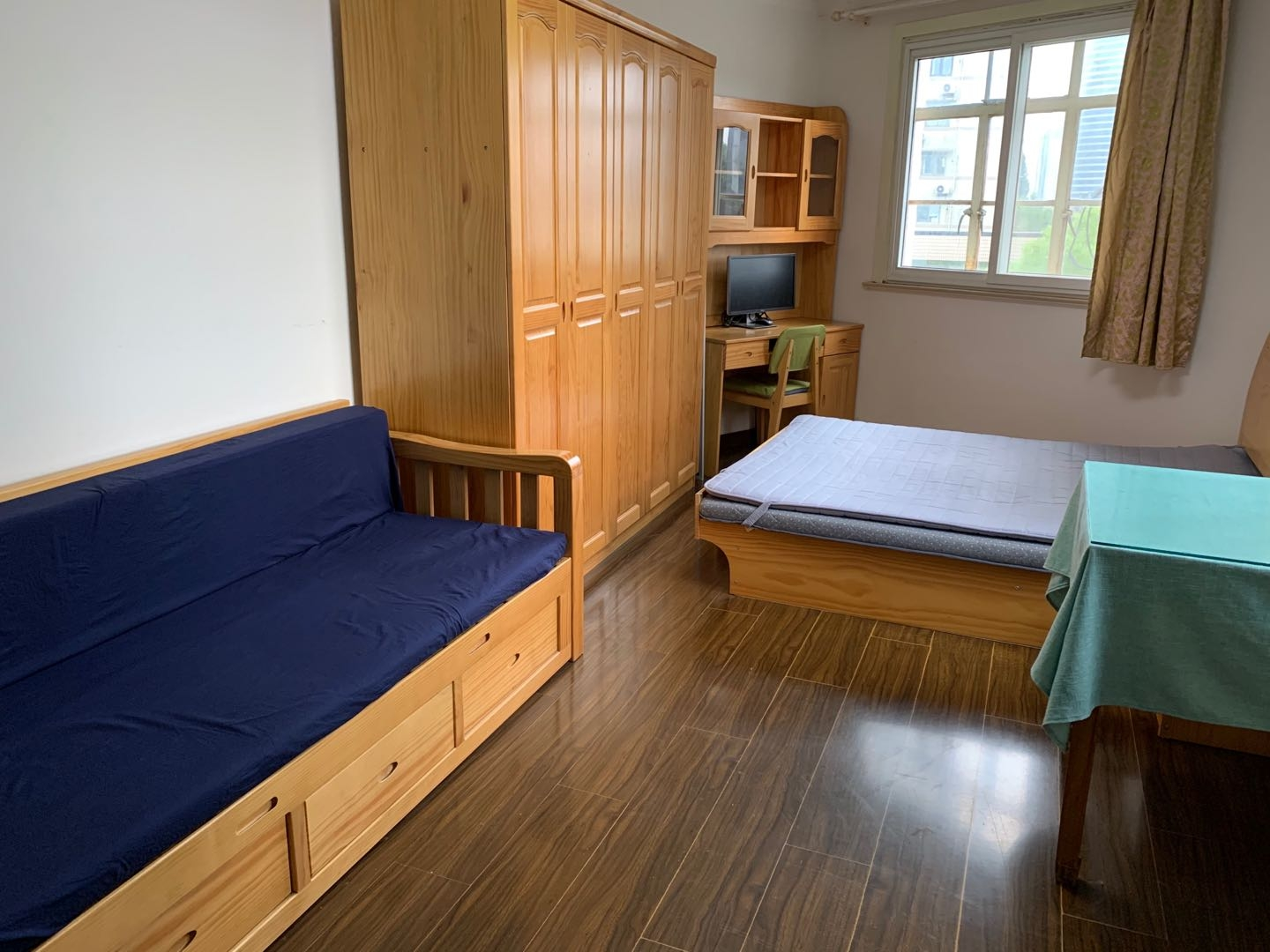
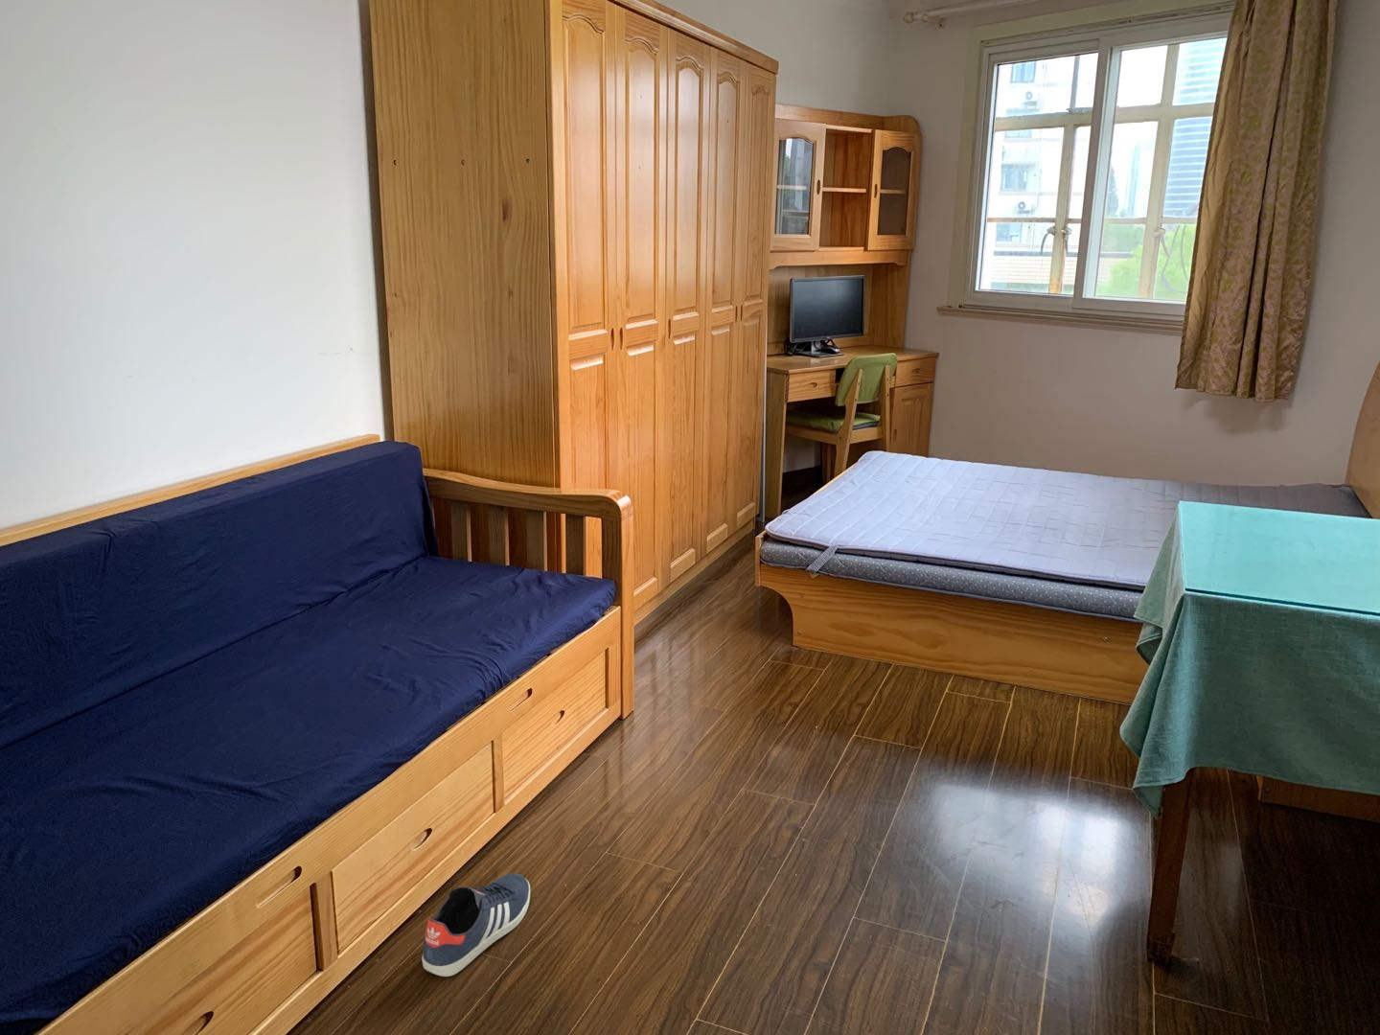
+ sneaker (480, 905)
